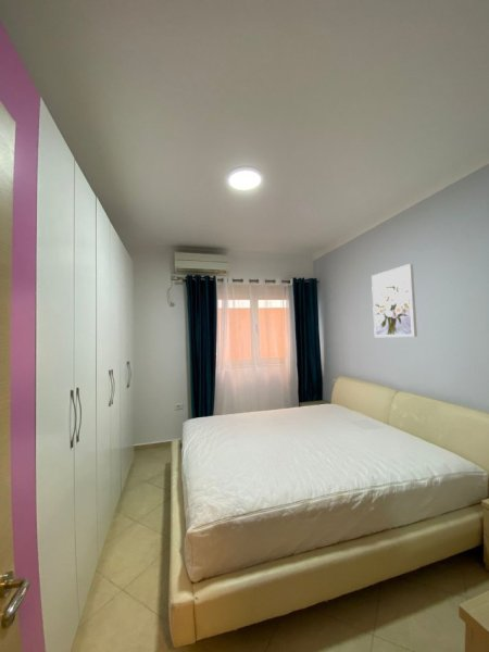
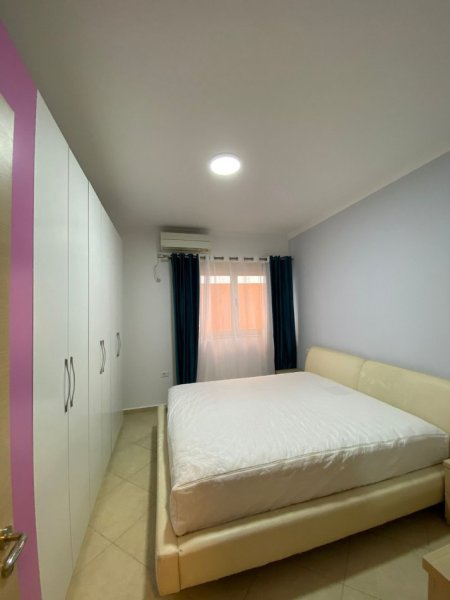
- wall art (392, 303)
